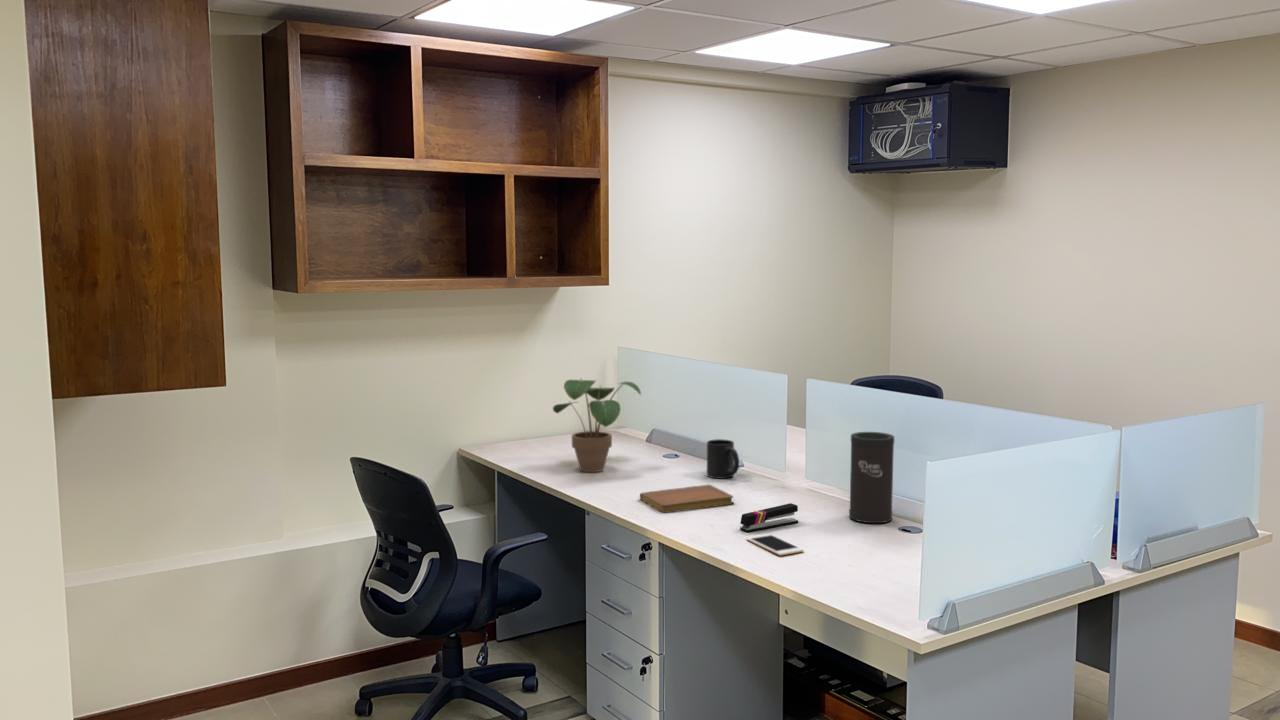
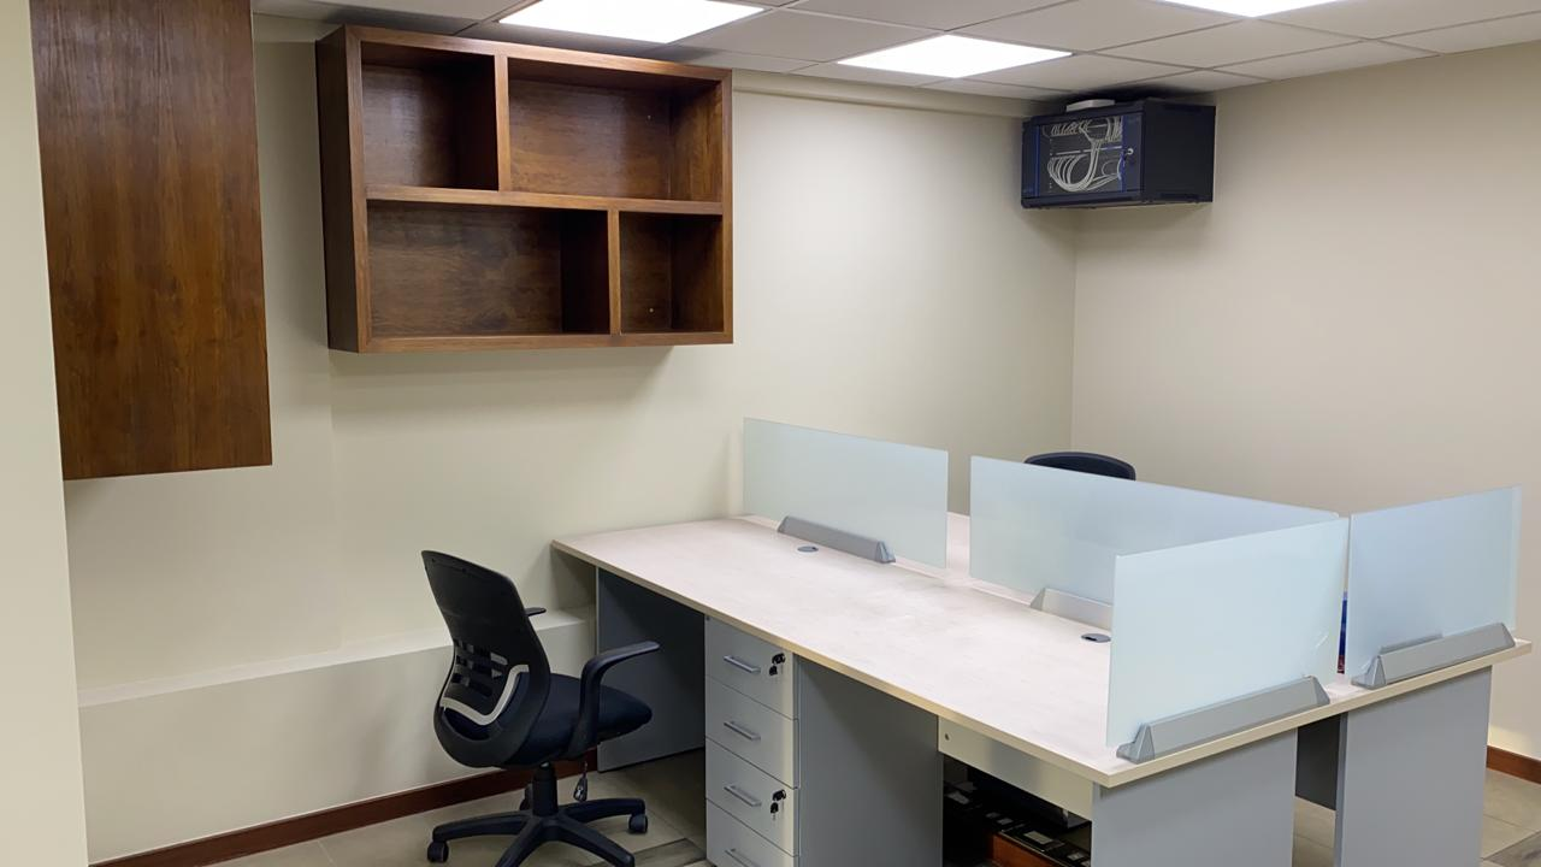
- potted plant (590, 422)
- stapler (769, 517)
- speaker (871, 477)
- mug (723, 460)
- notebook (686, 498)
- cell phone (774, 544)
